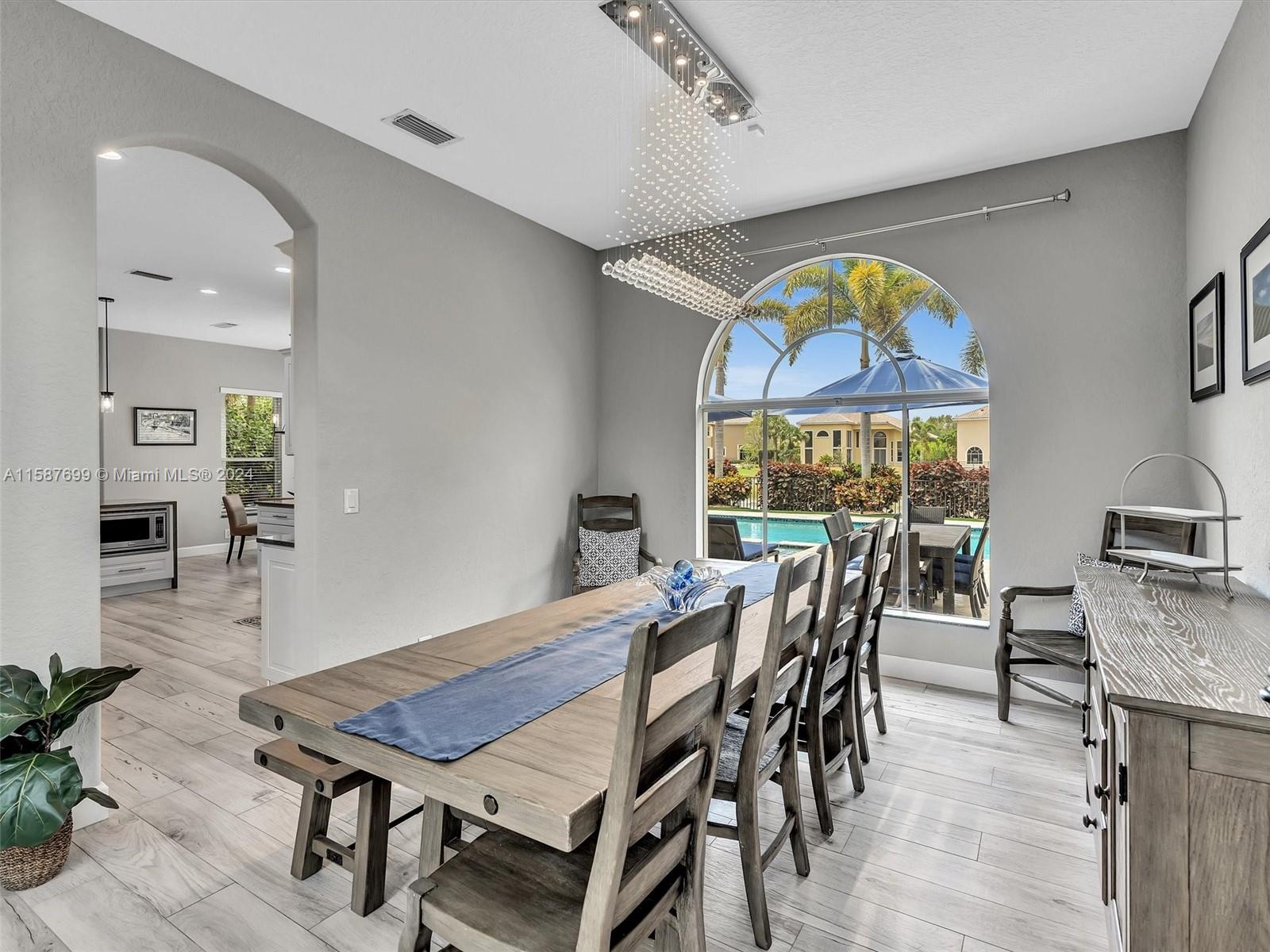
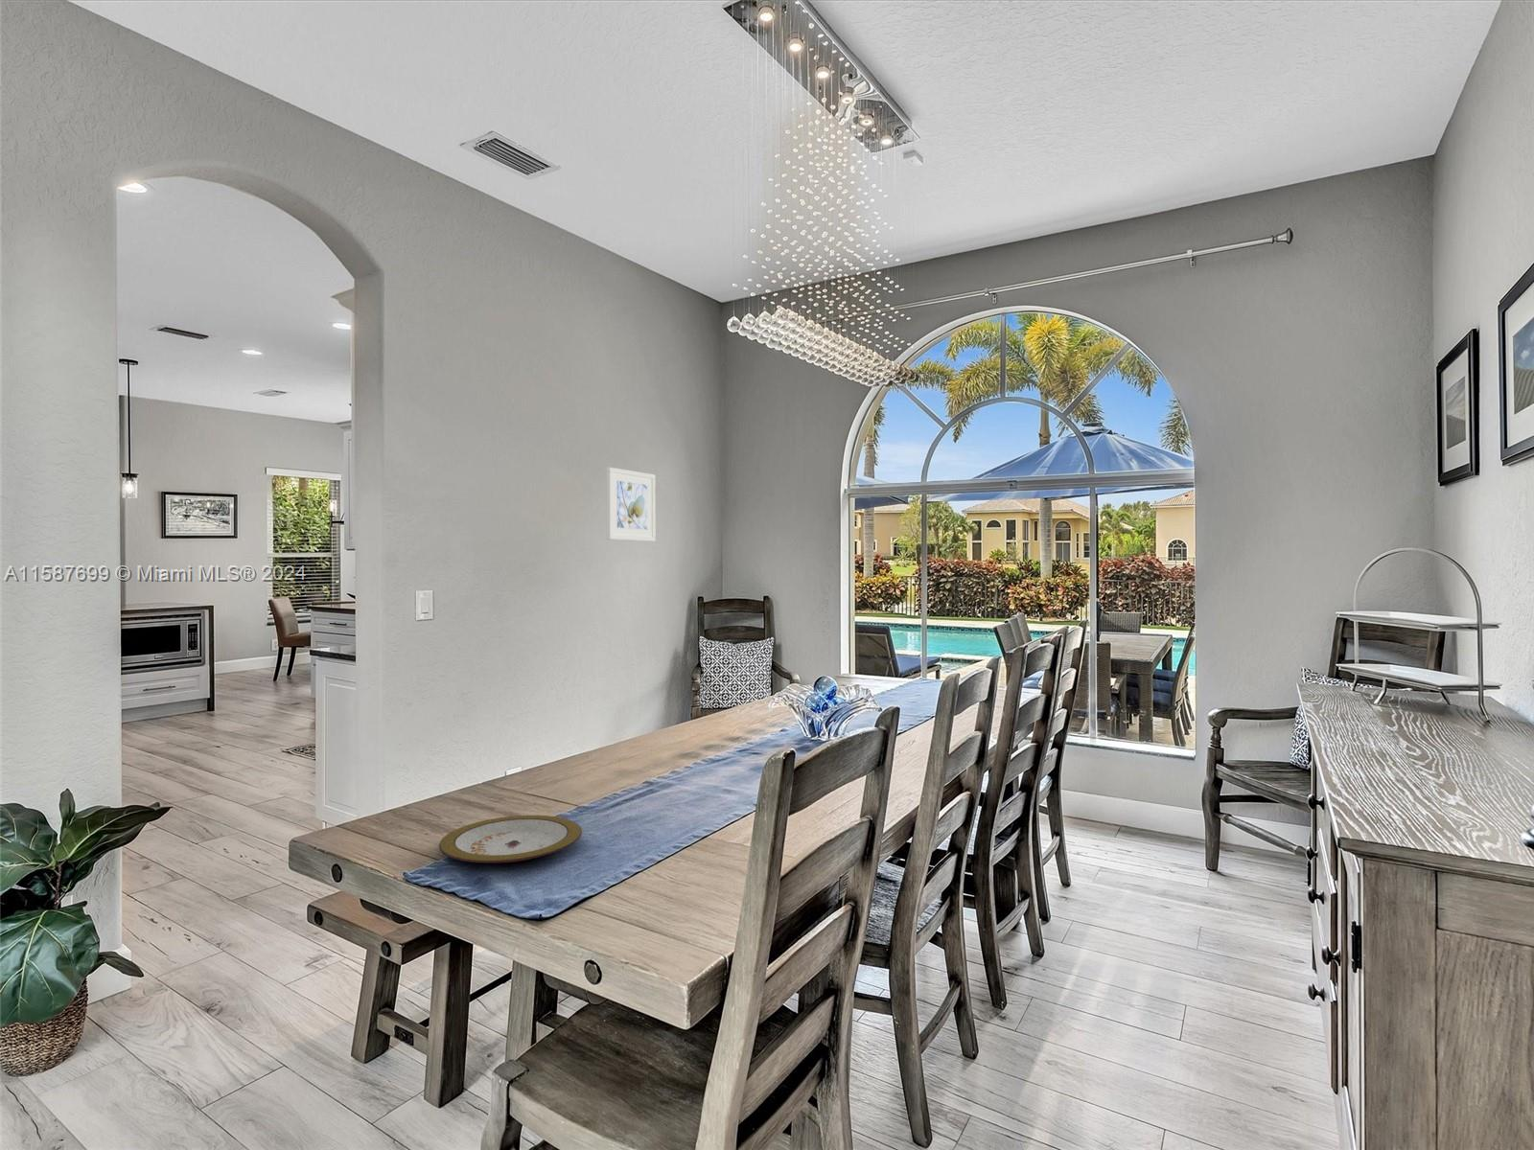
+ plate (512, 842)
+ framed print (631, 505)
